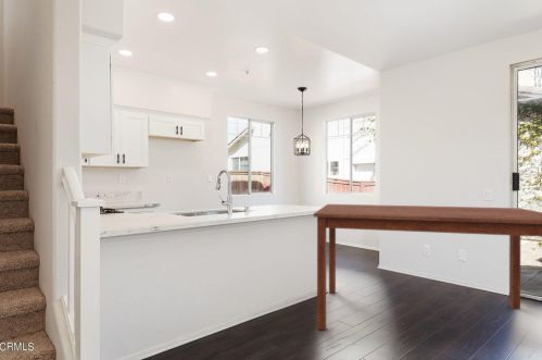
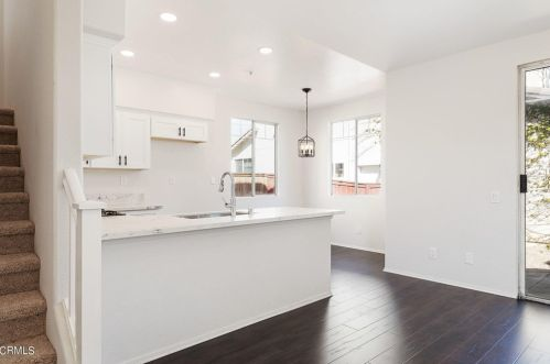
- dining table (431, 232)
